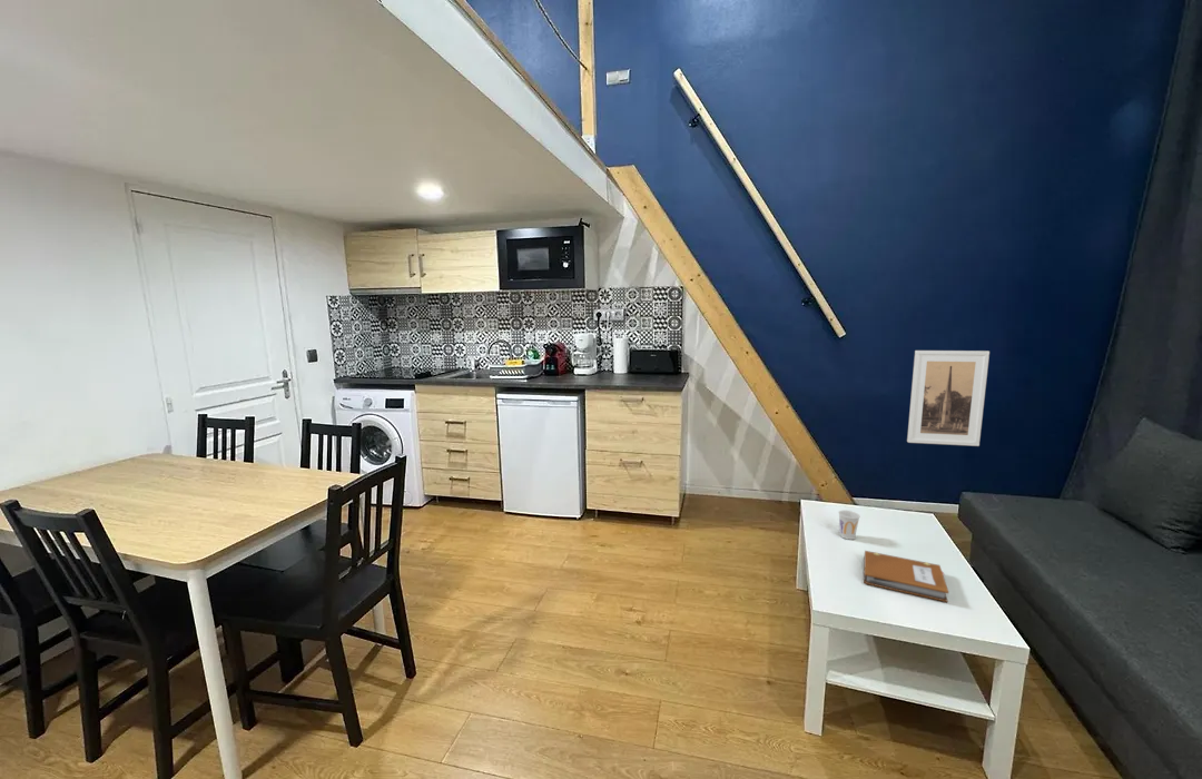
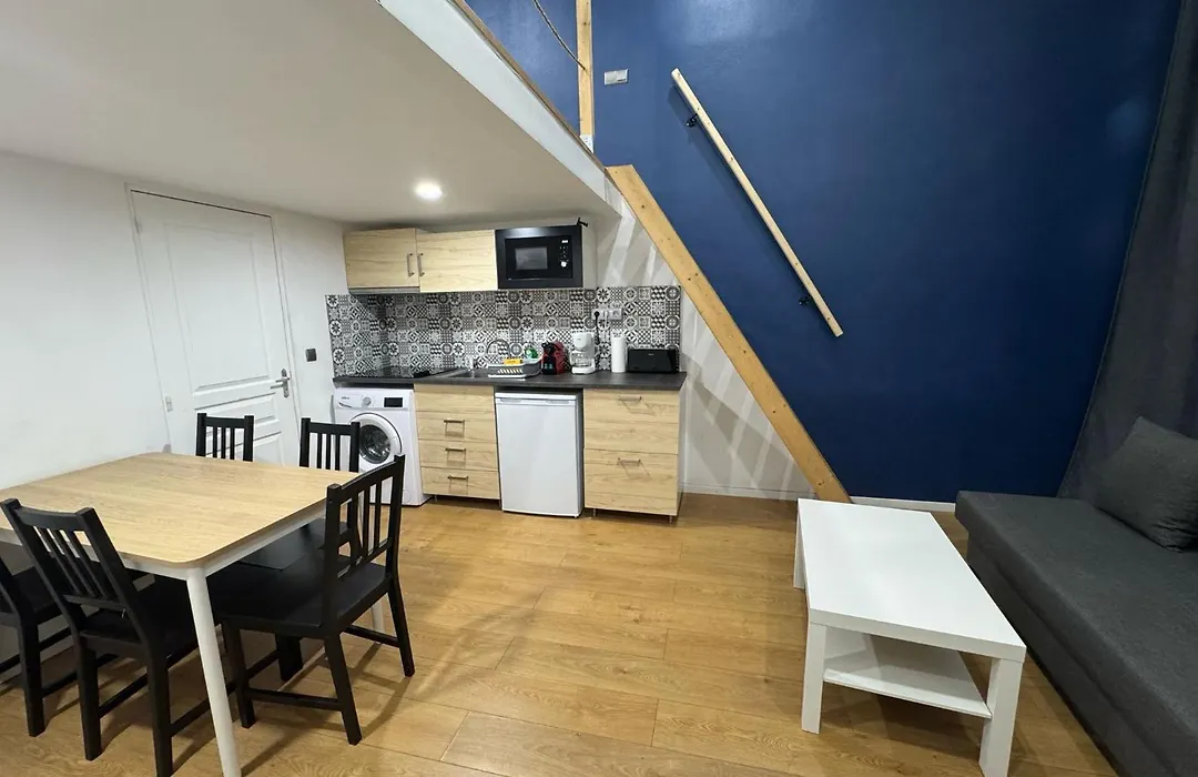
- cup (848, 524)
- notebook (904, 573)
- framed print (946, 397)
